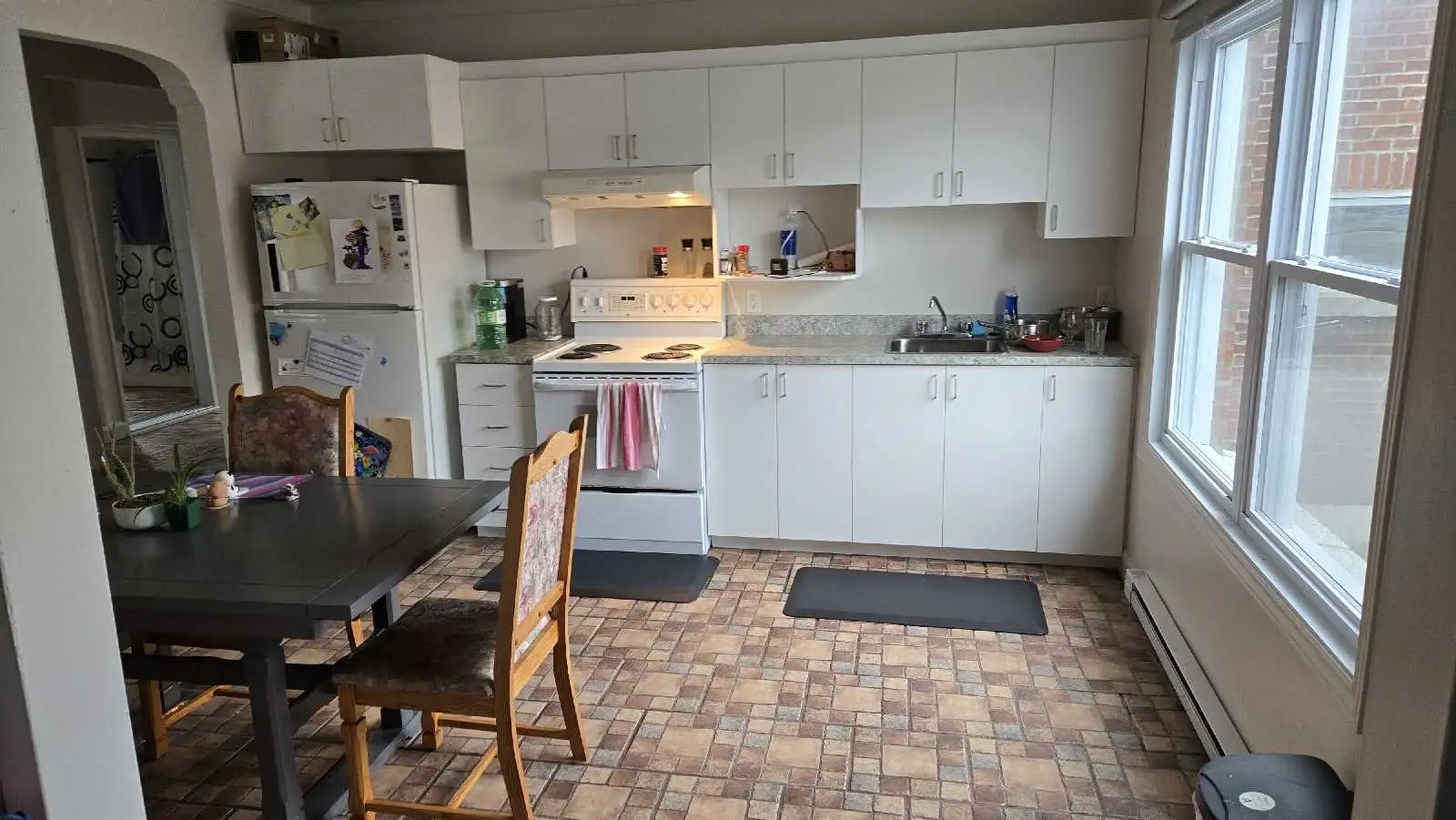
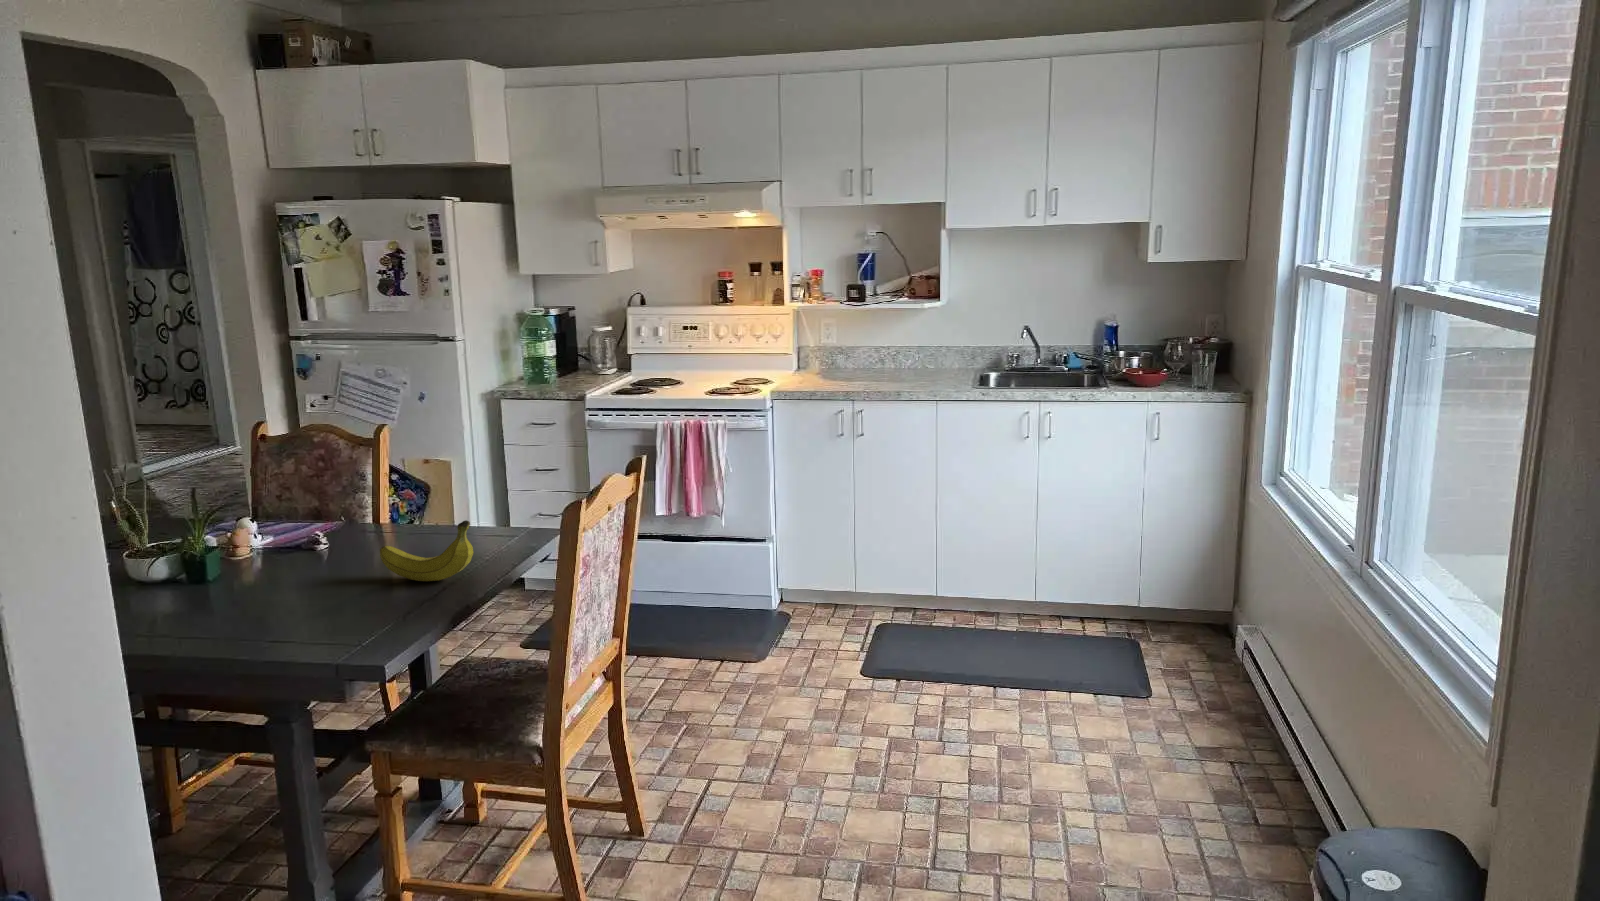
+ fruit (423, 557)
